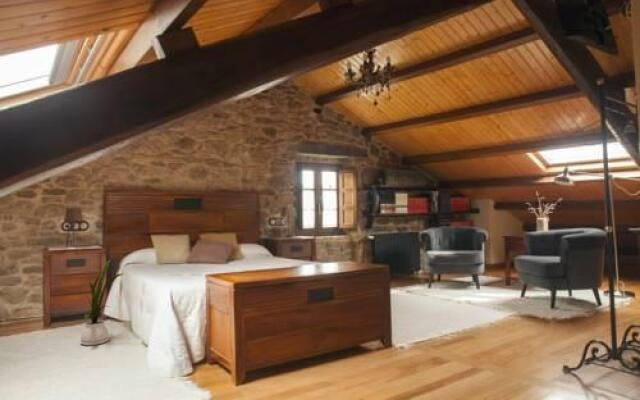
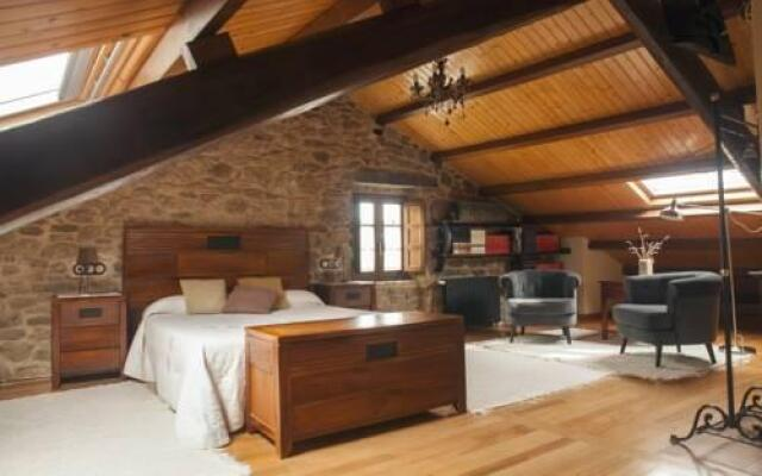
- house plant (97, 301)
